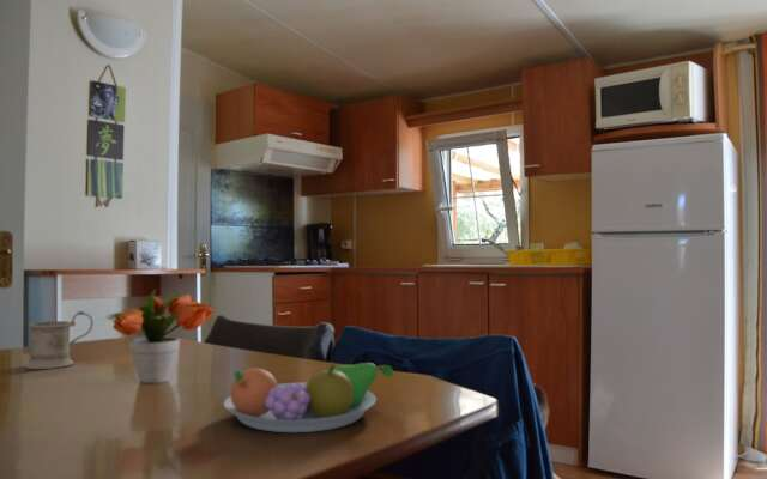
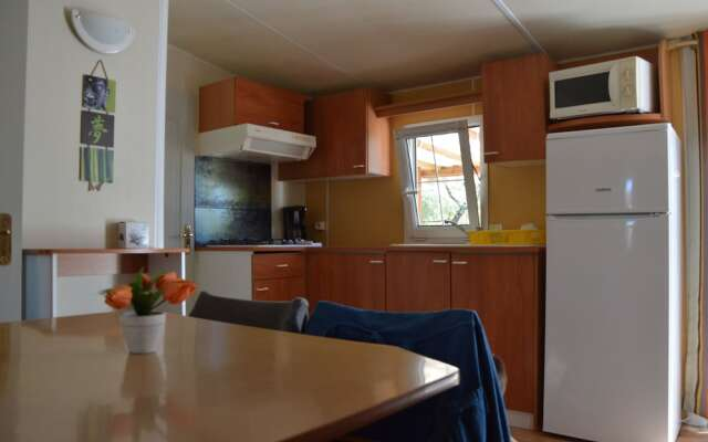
- fruit bowl (307, 384)
- mug (60, 338)
